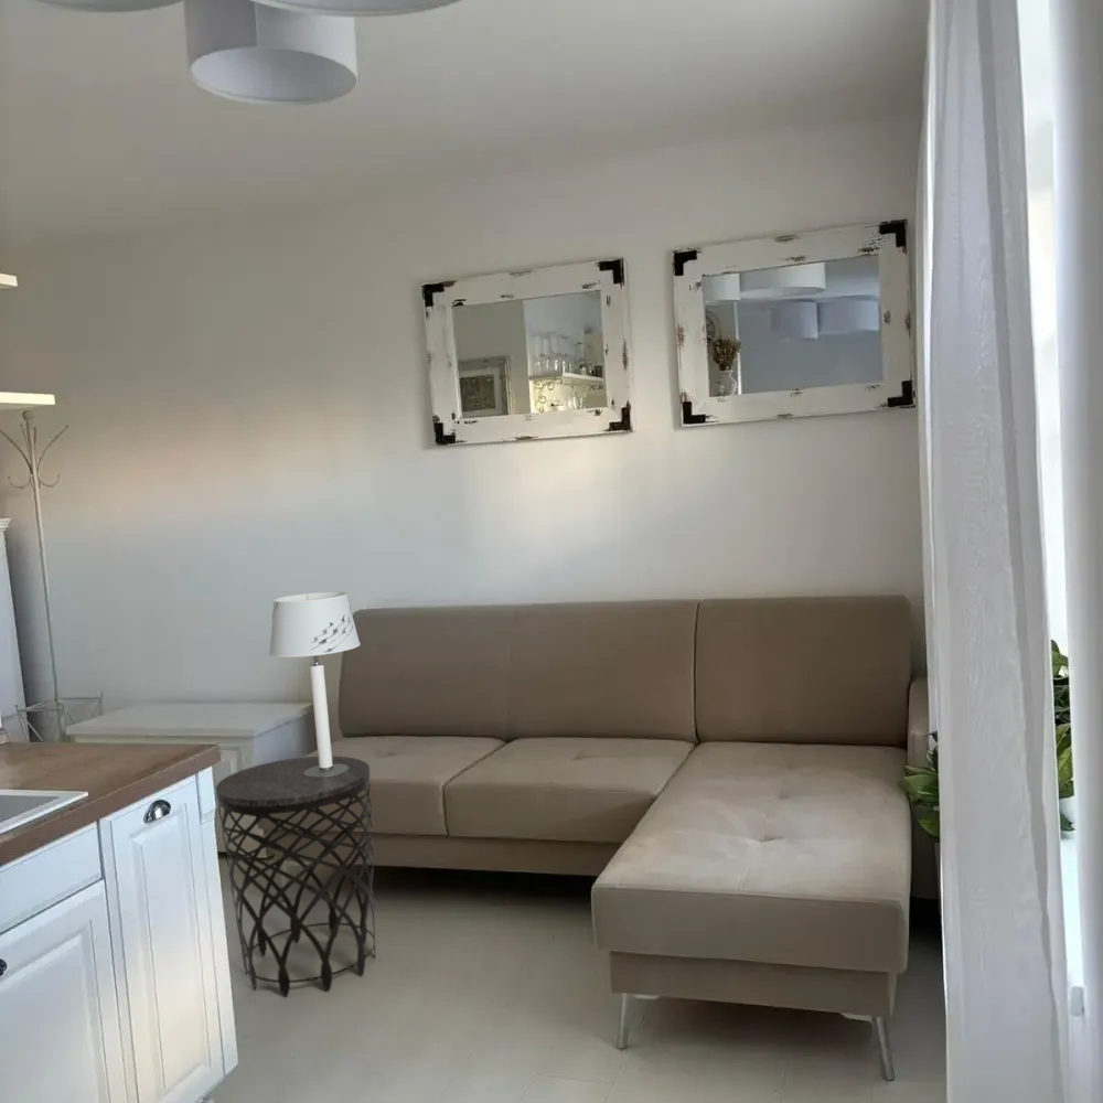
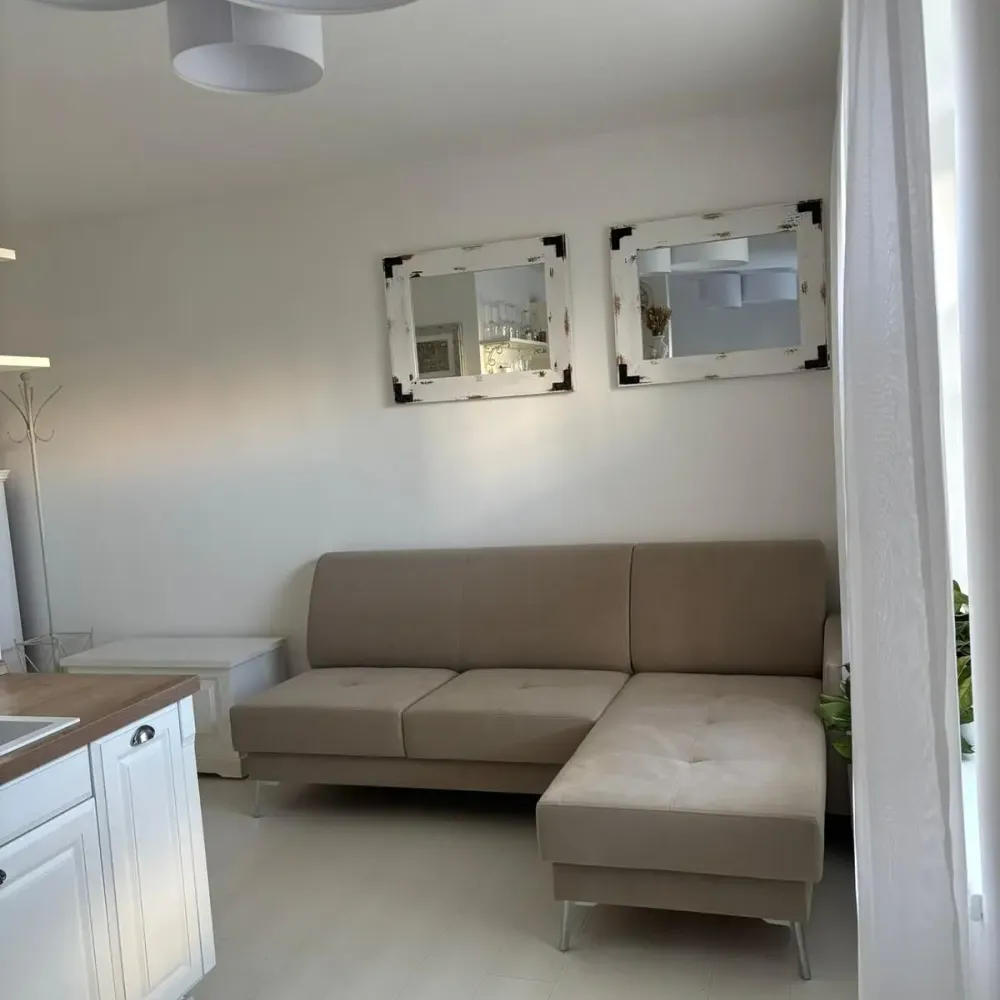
- table lamp (318, 683)
- side table (302, 871)
